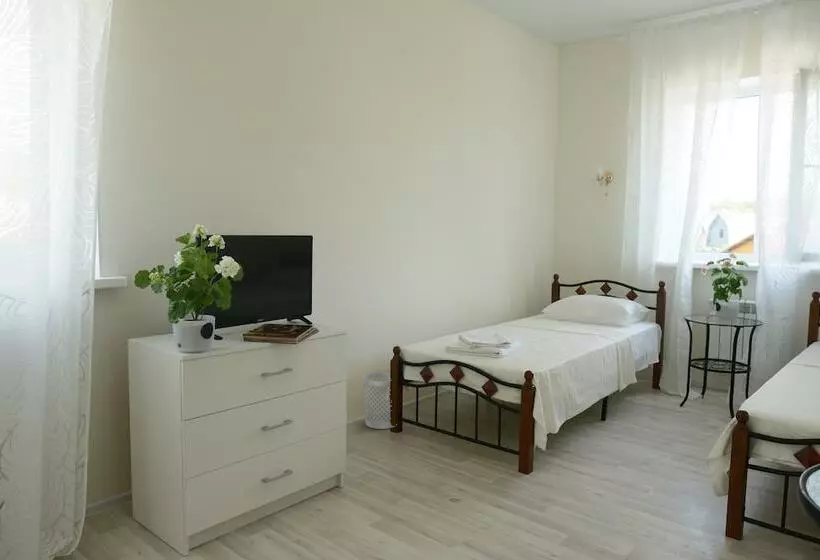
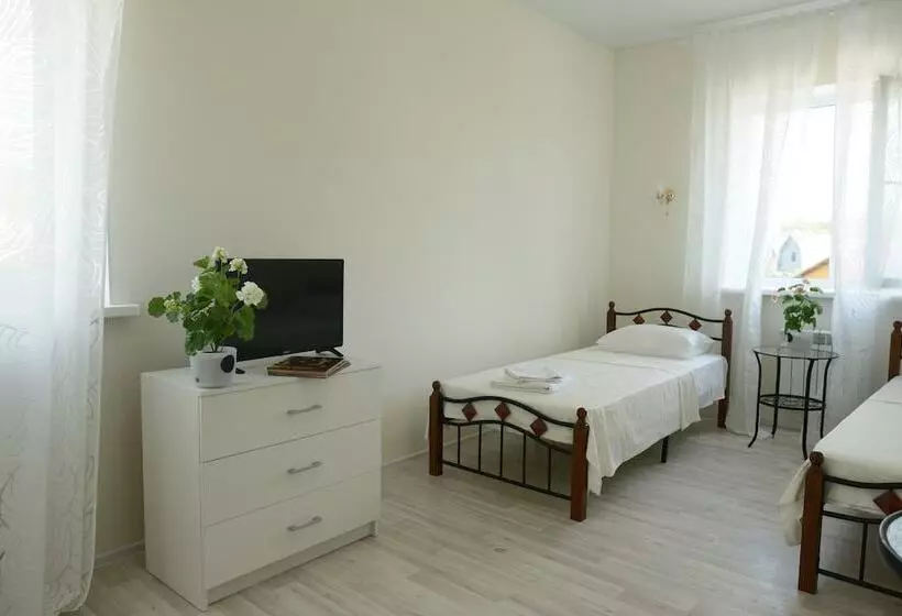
- wastebasket (381, 400)
